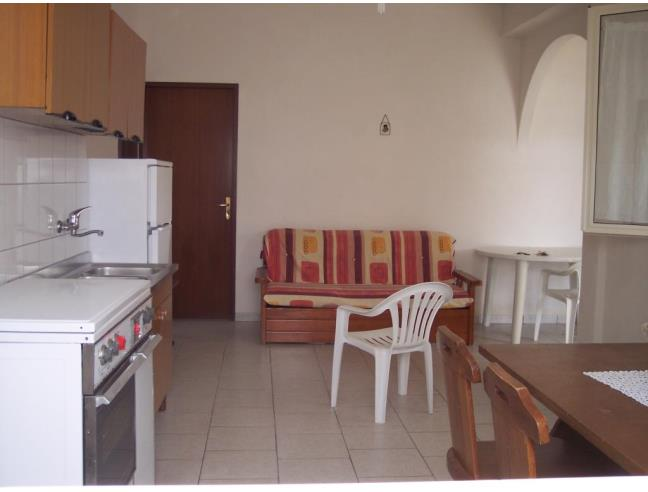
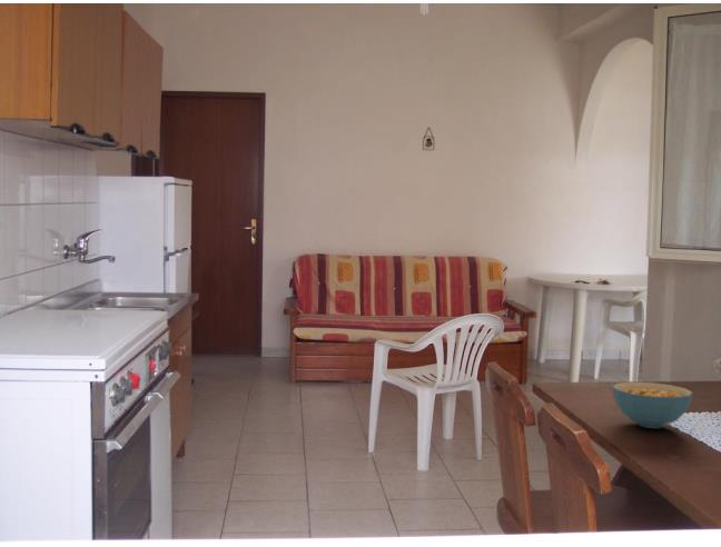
+ cereal bowl (651, 407)
